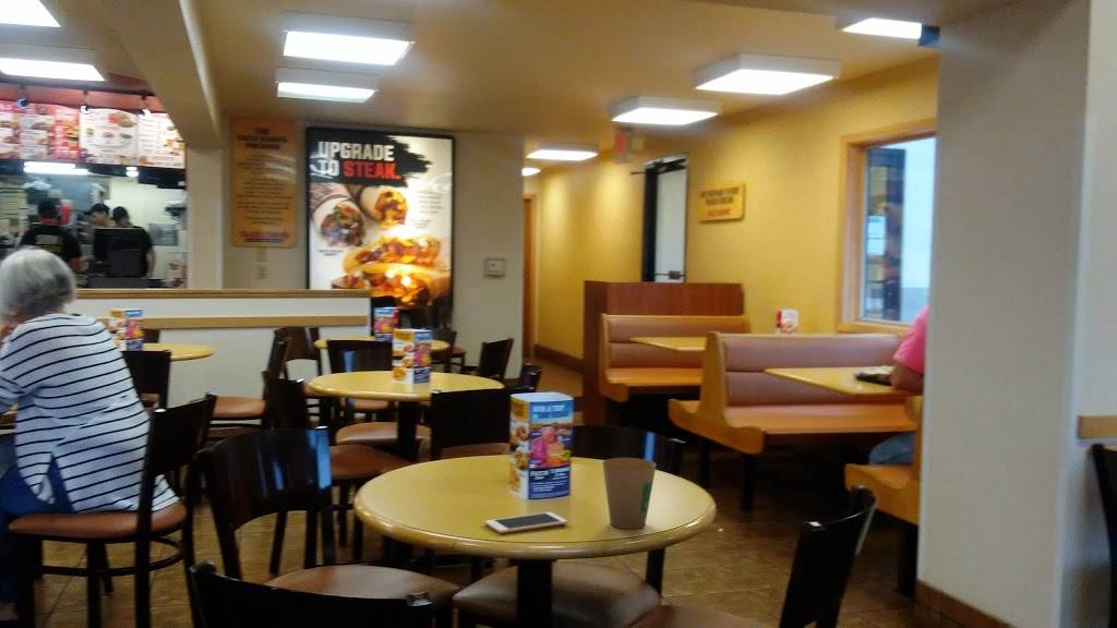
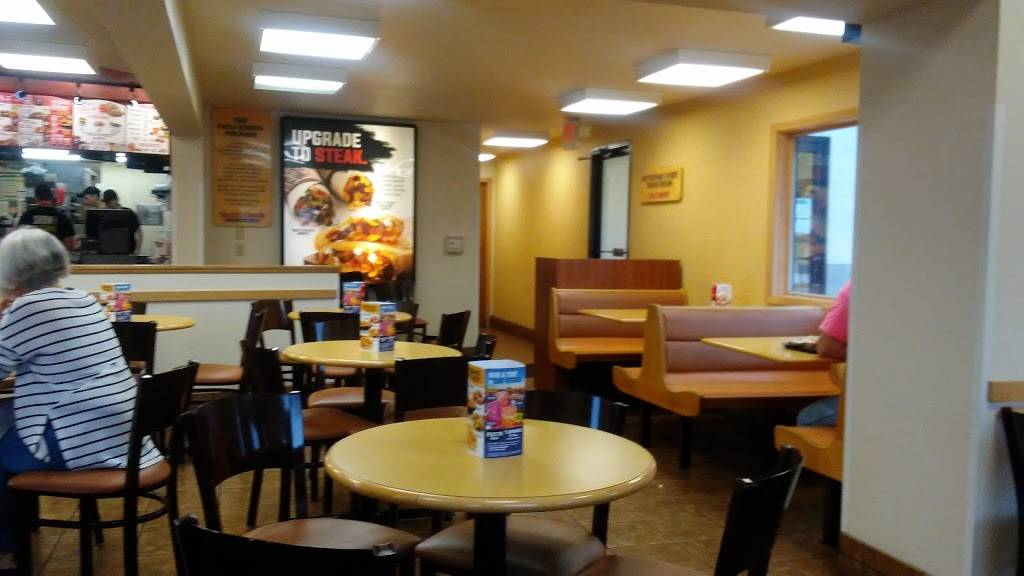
- paper cup (628, 493)
- cell phone (526, 522)
